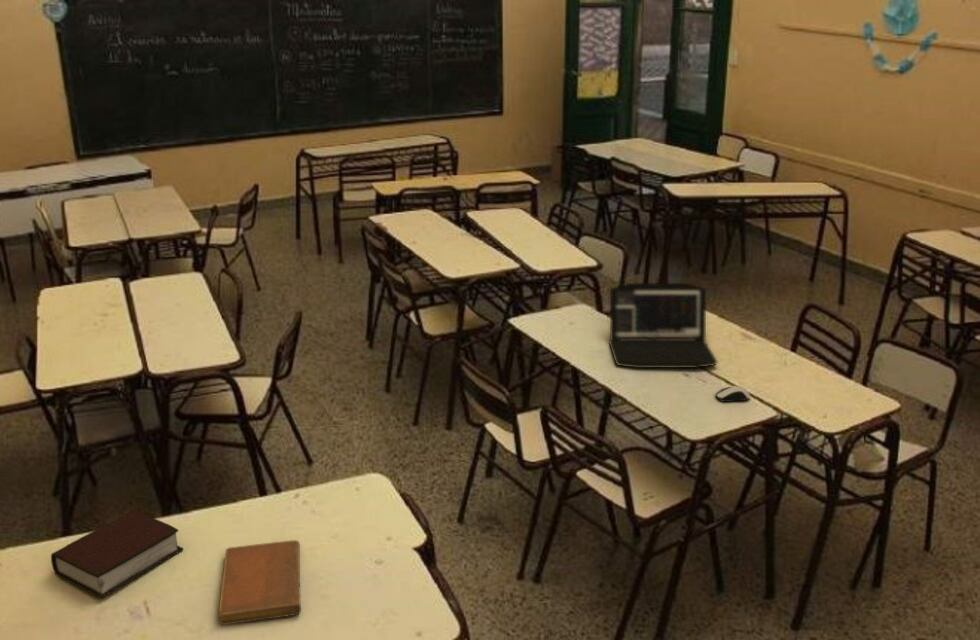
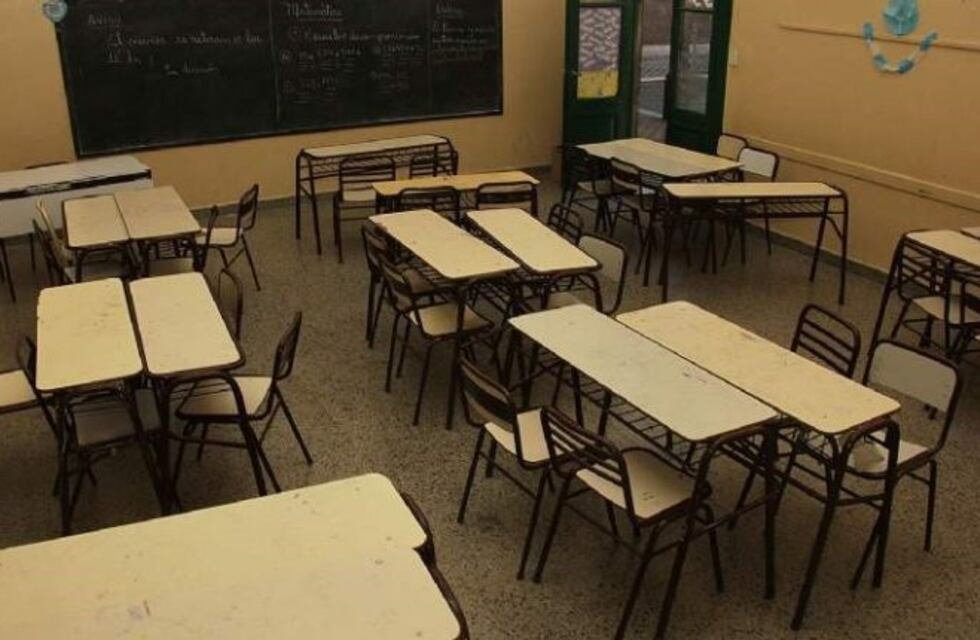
- laptop (662, 324)
- computer mouse (733, 392)
- notebook (261, 579)
- bible (118, 551)
